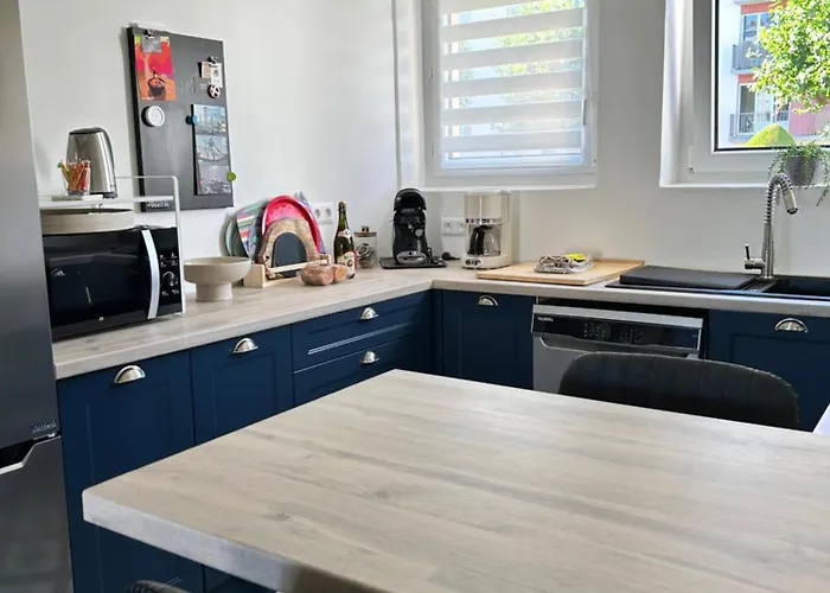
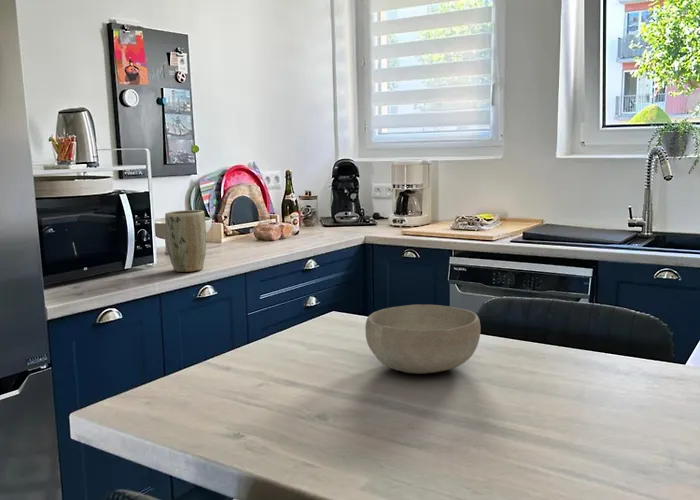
+ bowl (422, 341)
+ plant pot (186, 240)
